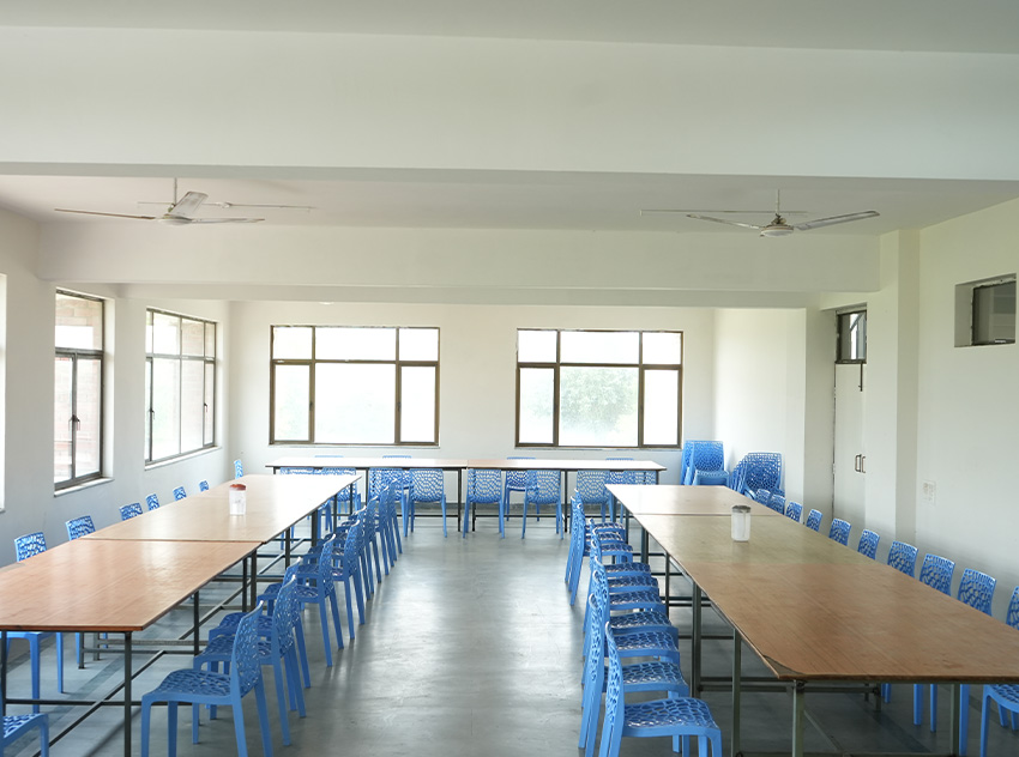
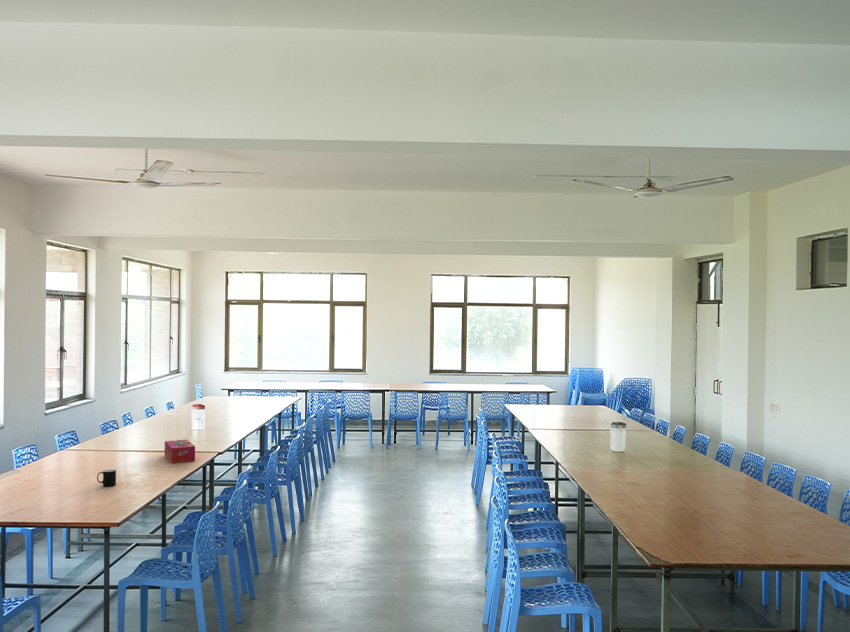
+ cup (106, 478)
+ tissue box (179, 450)
